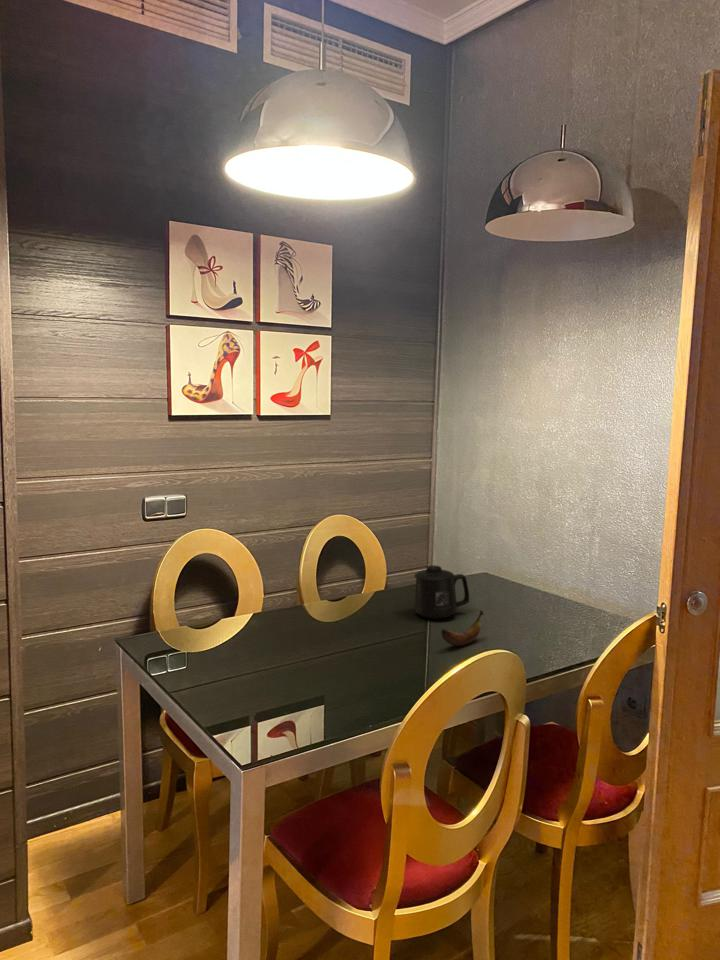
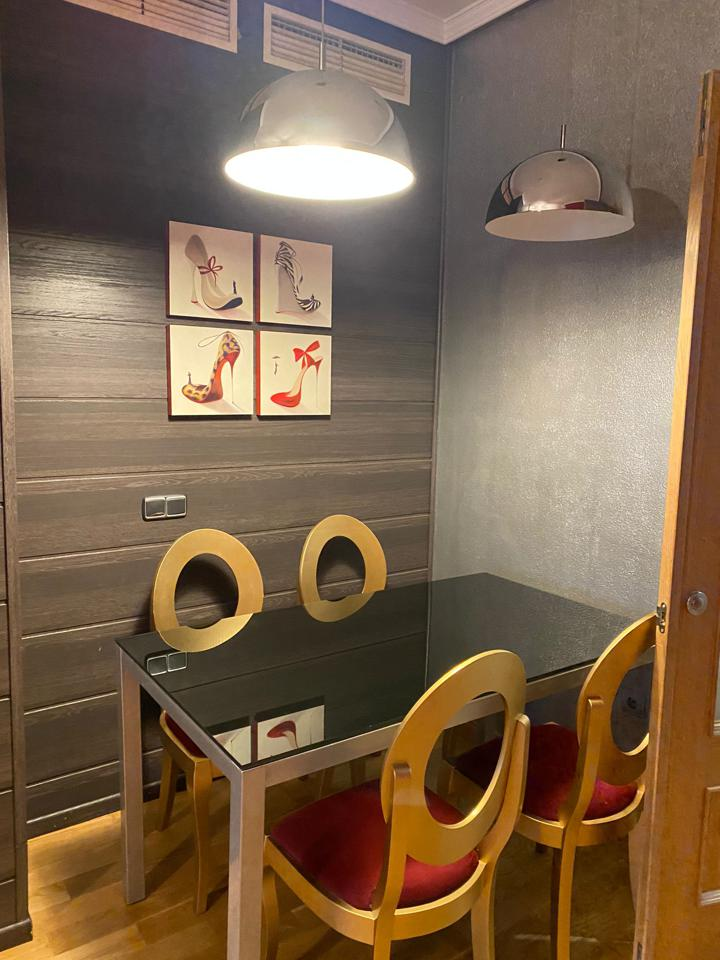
- banana (464, 631)
- mug (439, 590)
